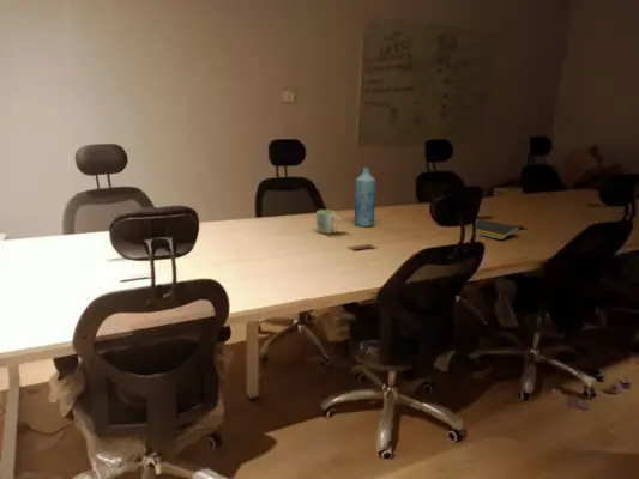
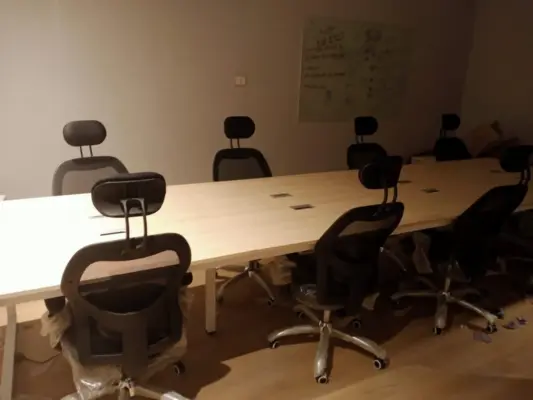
- notepad (489, 229)
- mug (327, 222)
- bottle (364, 196)
